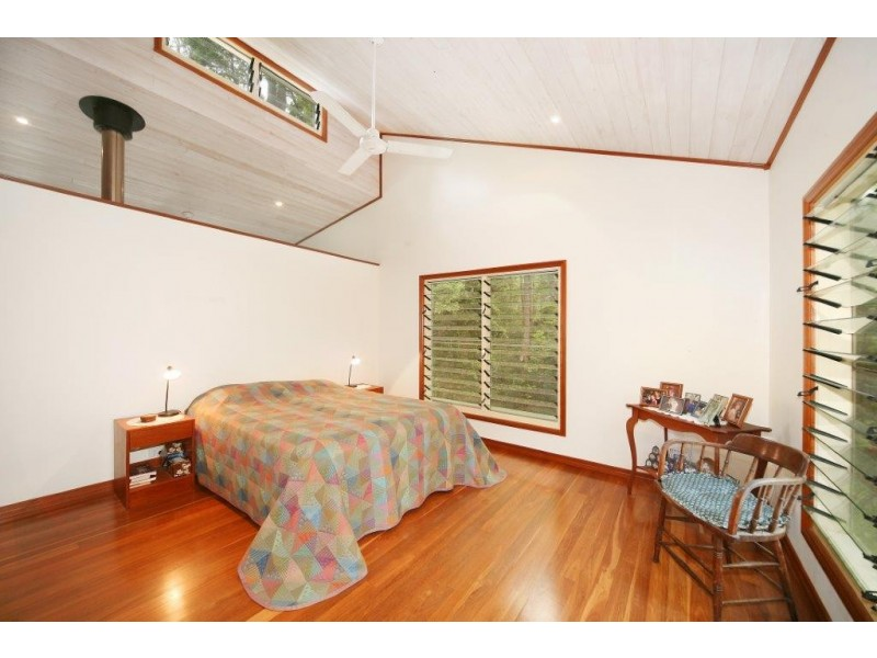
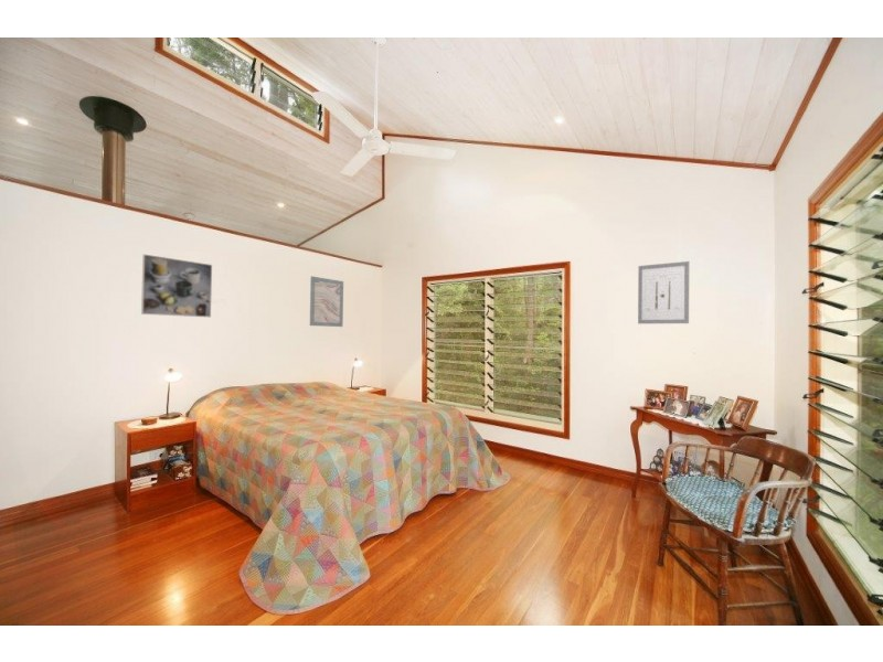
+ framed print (179, 287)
+ wall art (327, 302)
+ wall art (662, 293)
